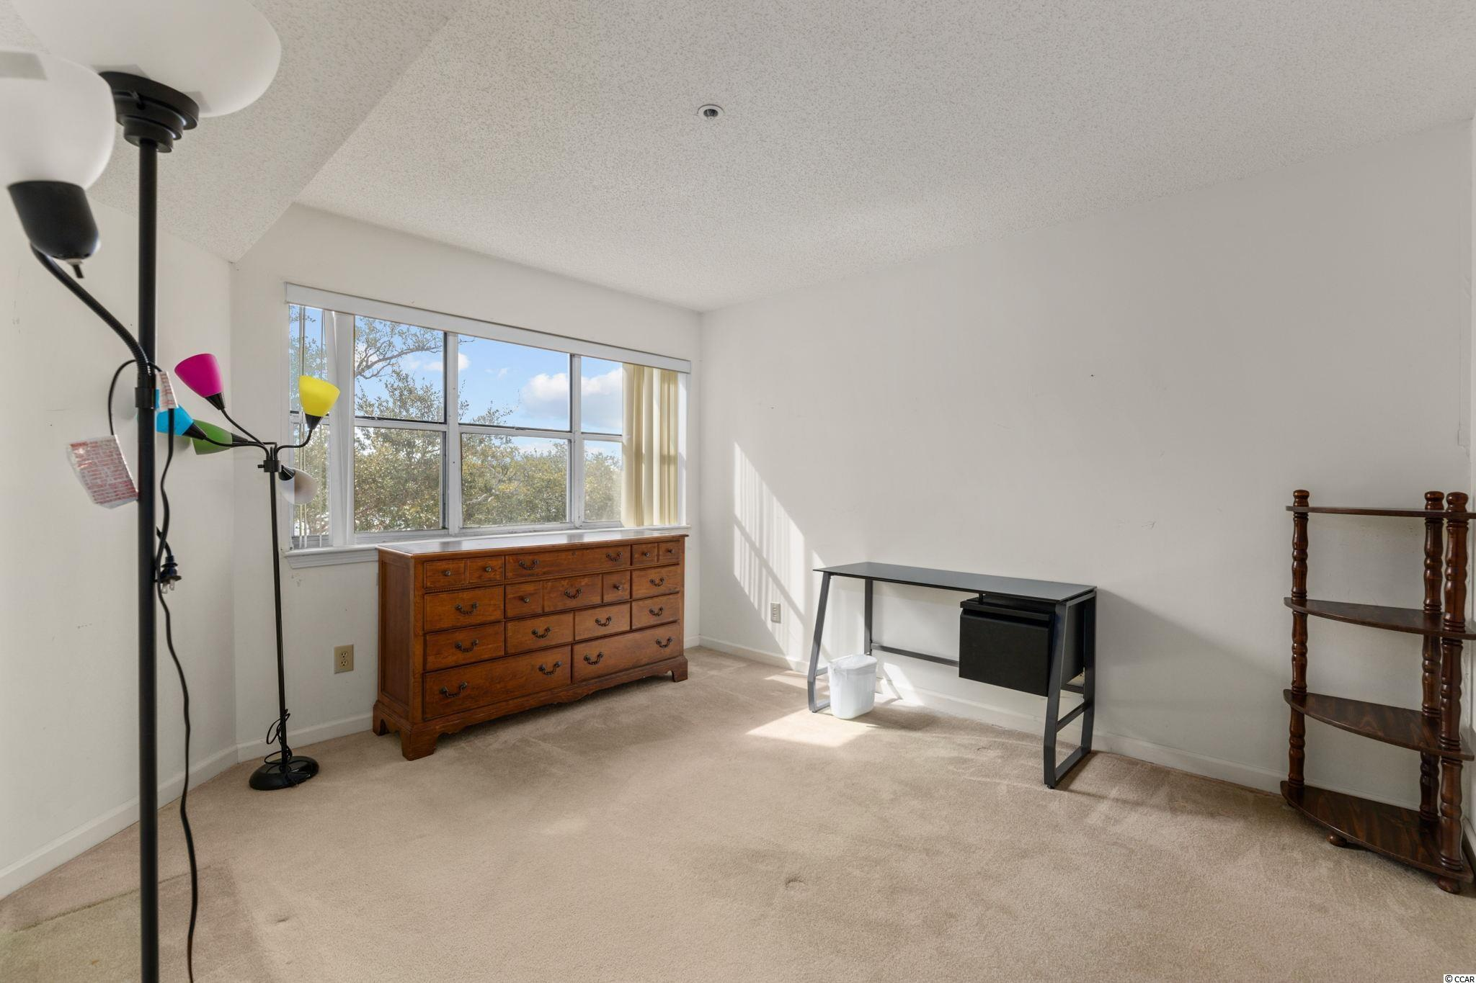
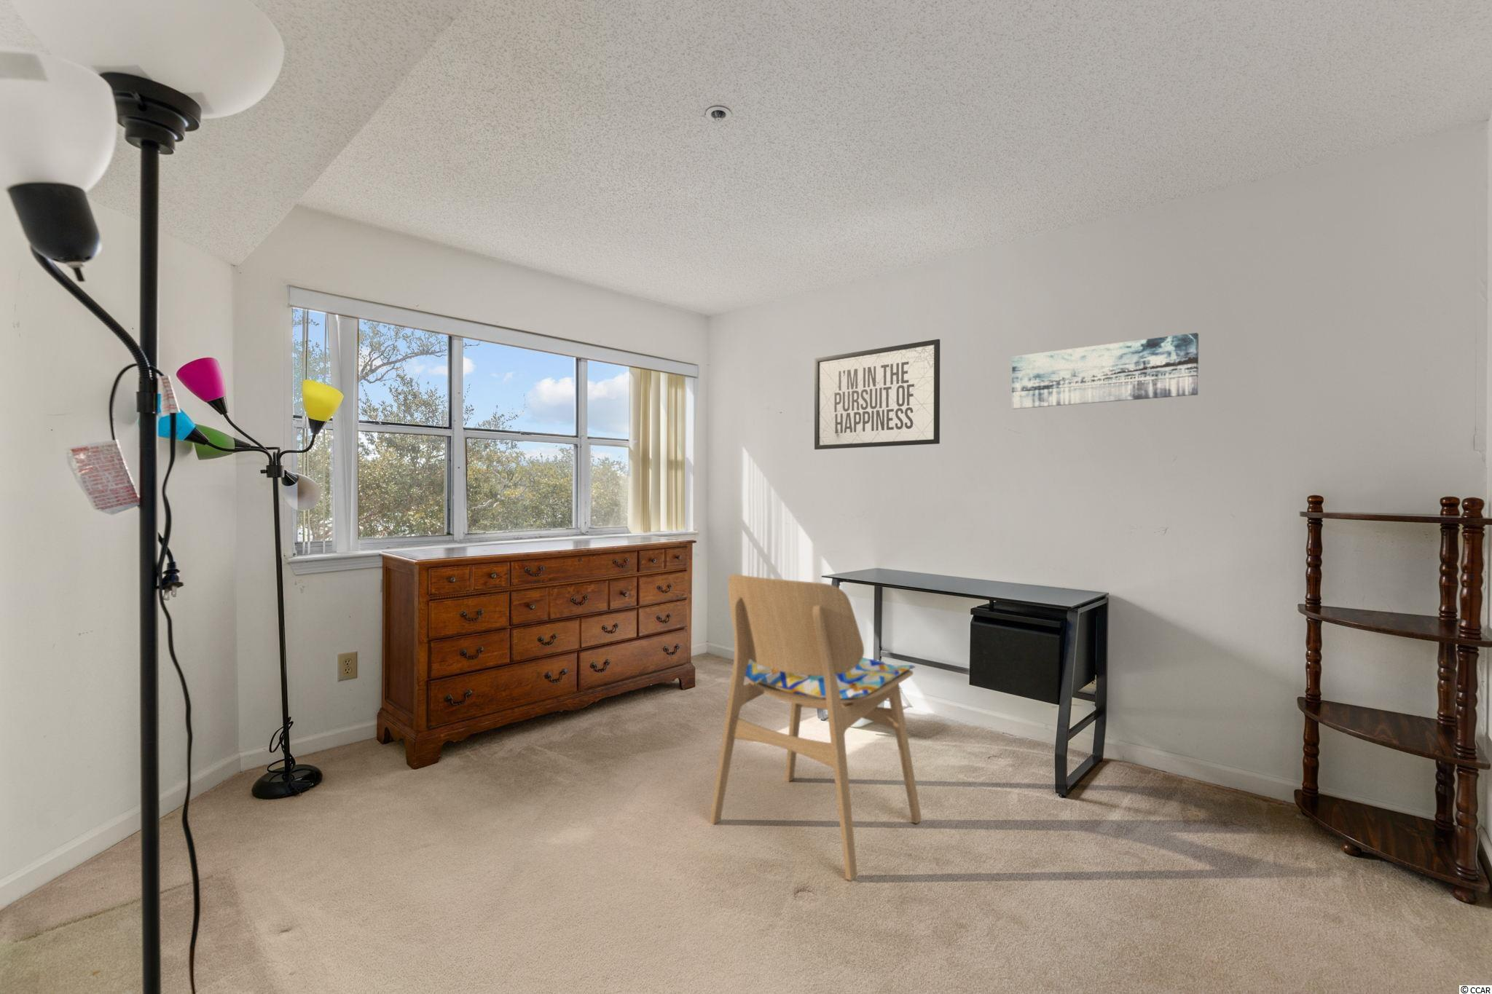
+ wall art (1098, 374)
+ mirror (873, 397)
+ dining chair (815, 697)
